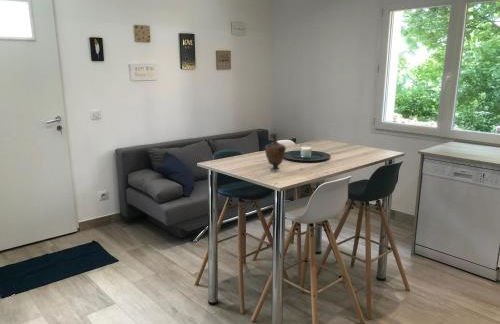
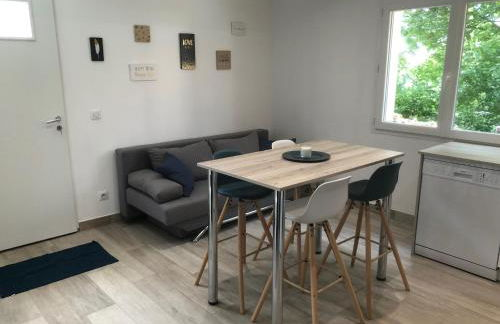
- vase (275, 150)
